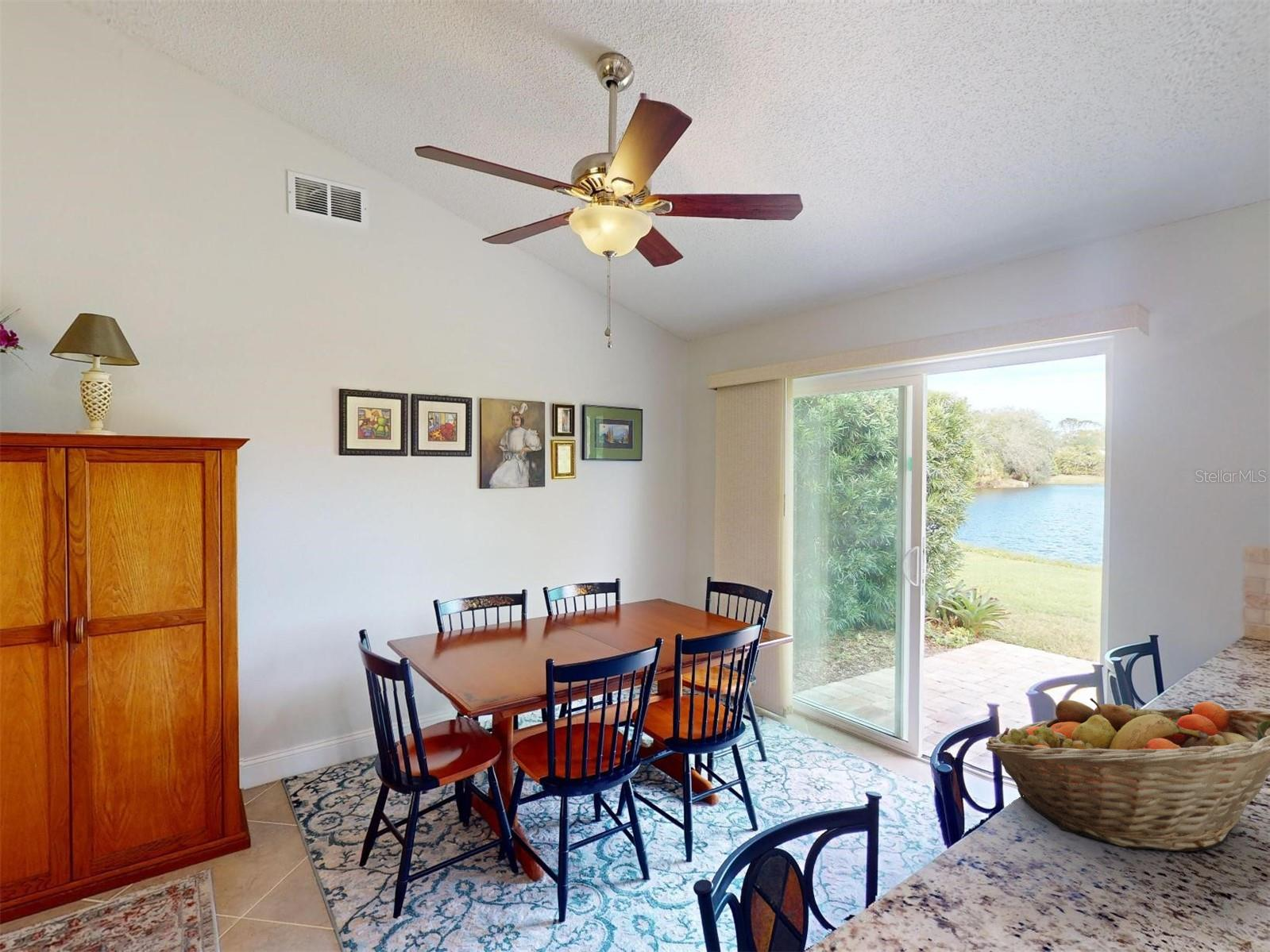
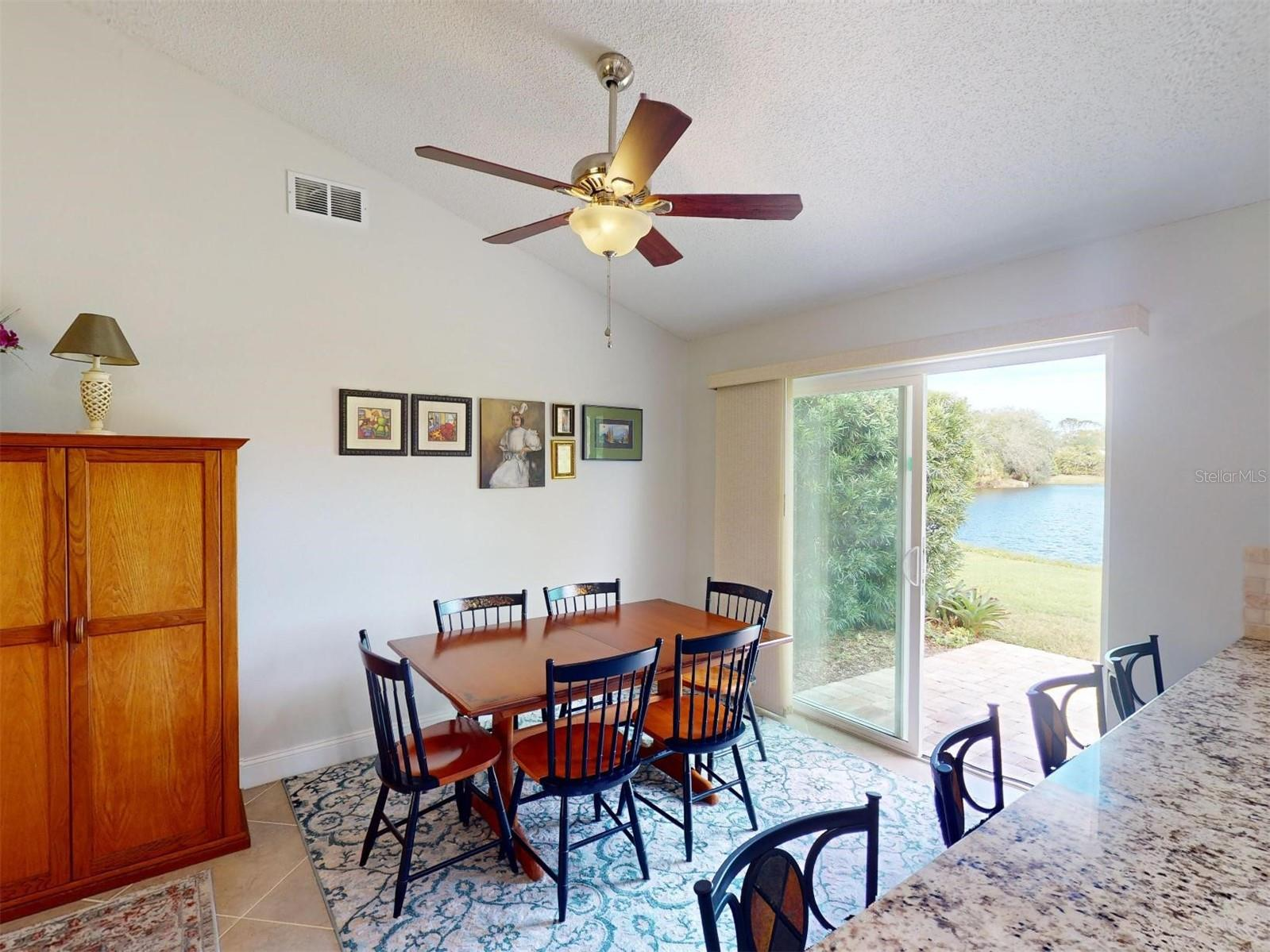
- fruit basket (1133, 754)
